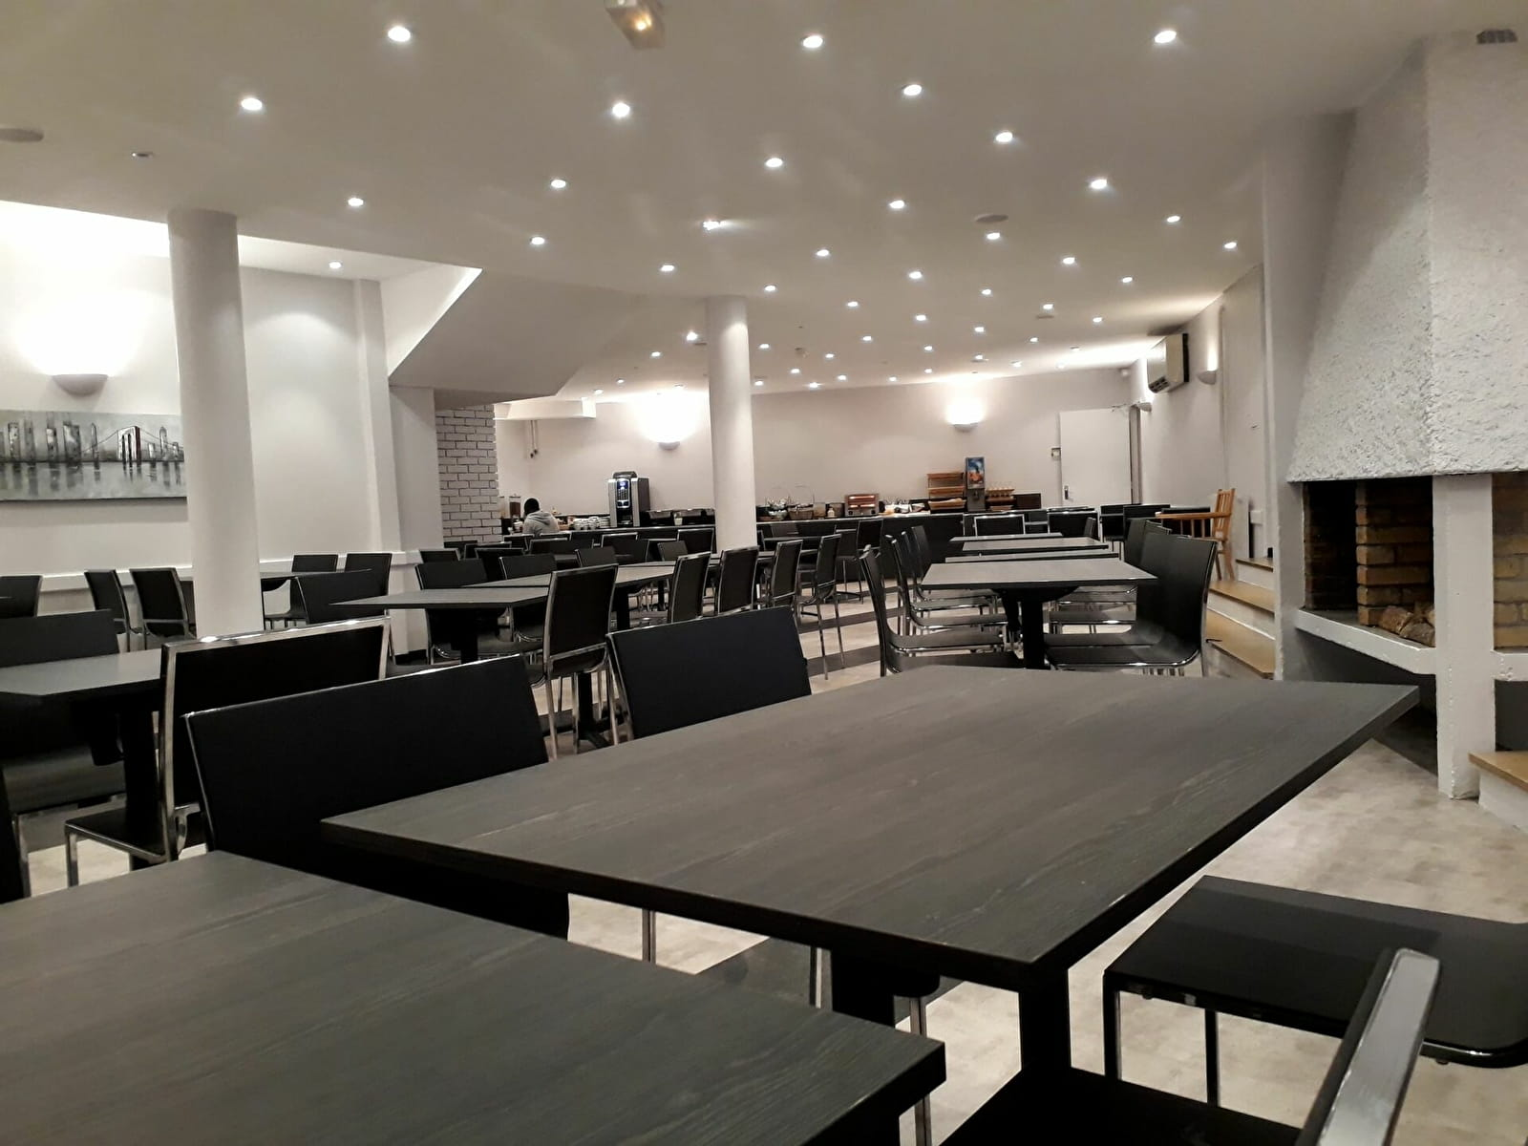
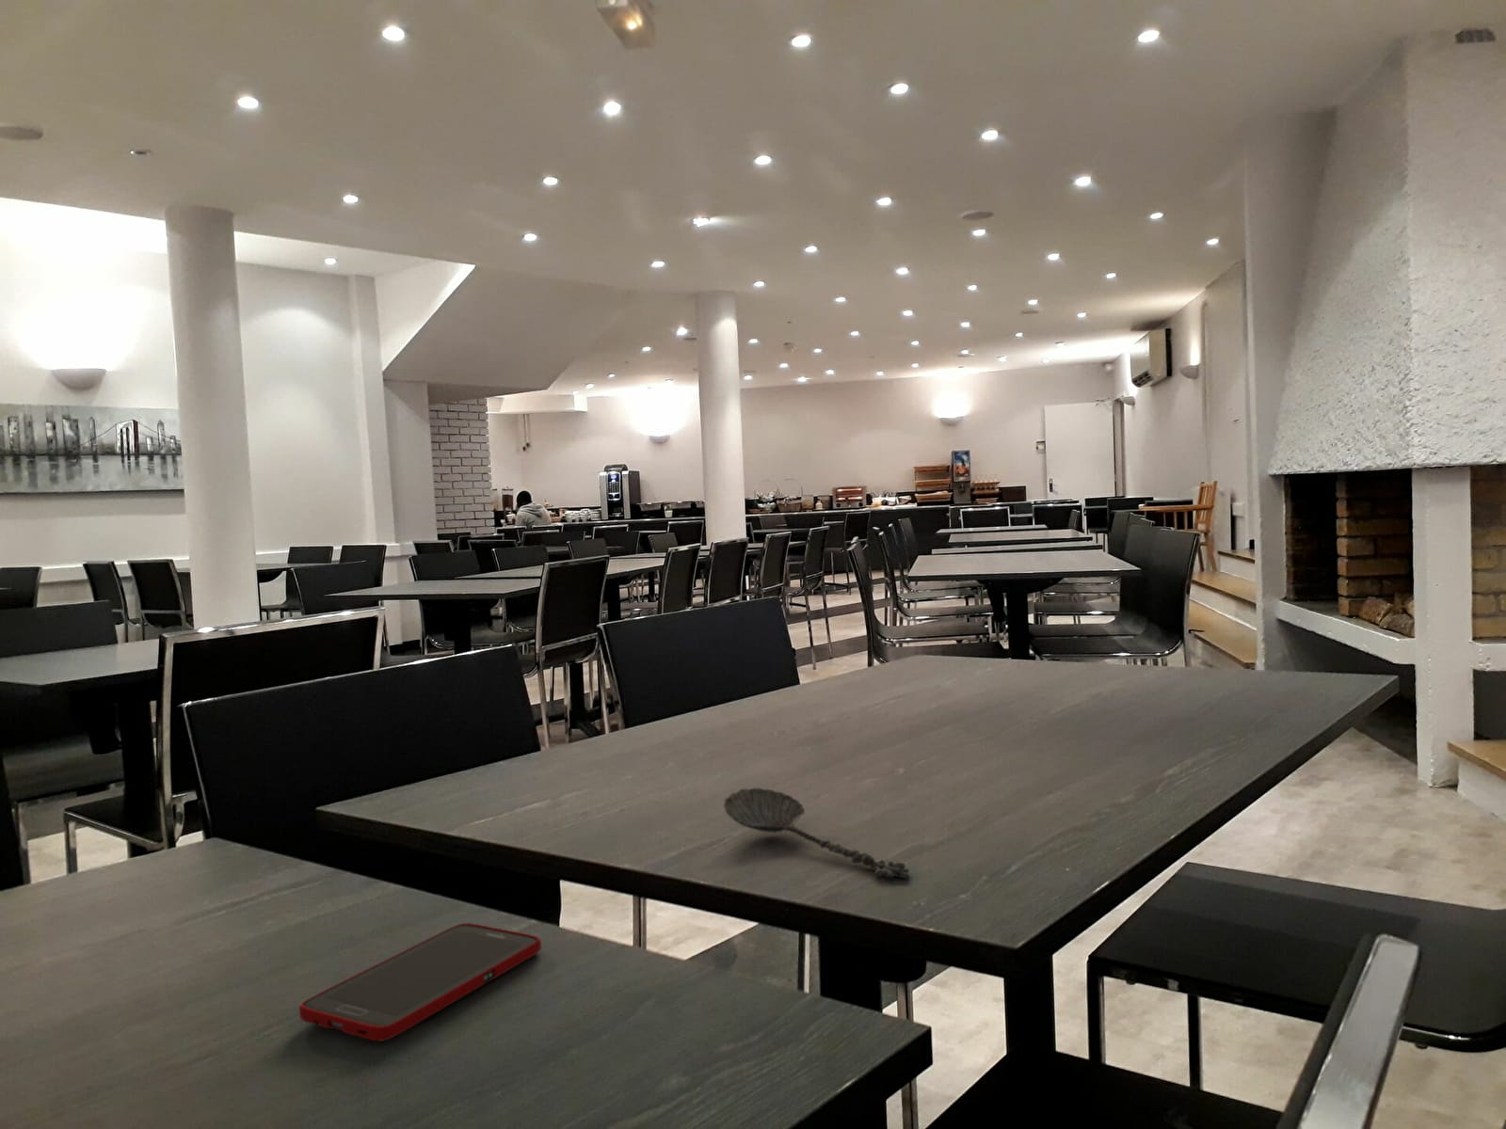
+ cell phone (427, 976)
+ spoon (812, 835)
